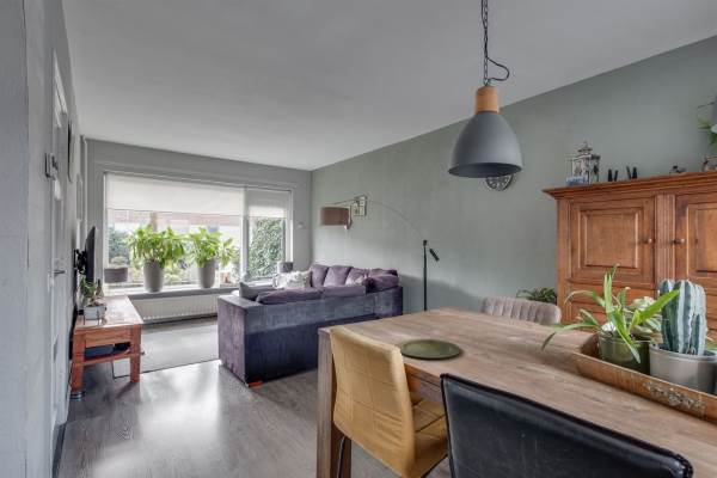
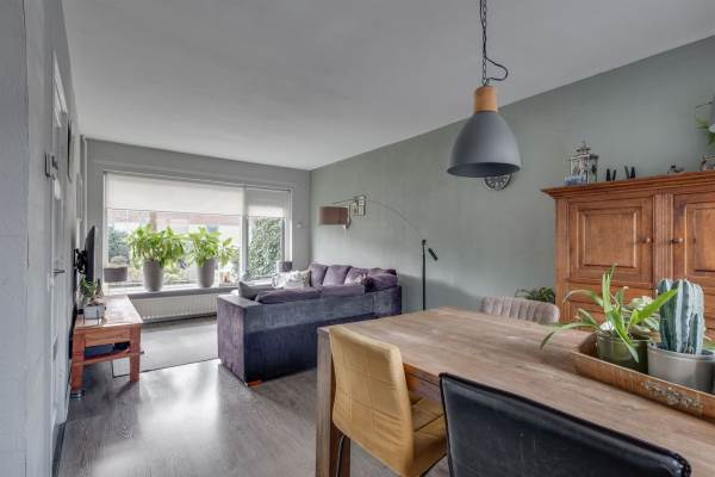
- plate (427, 348)
